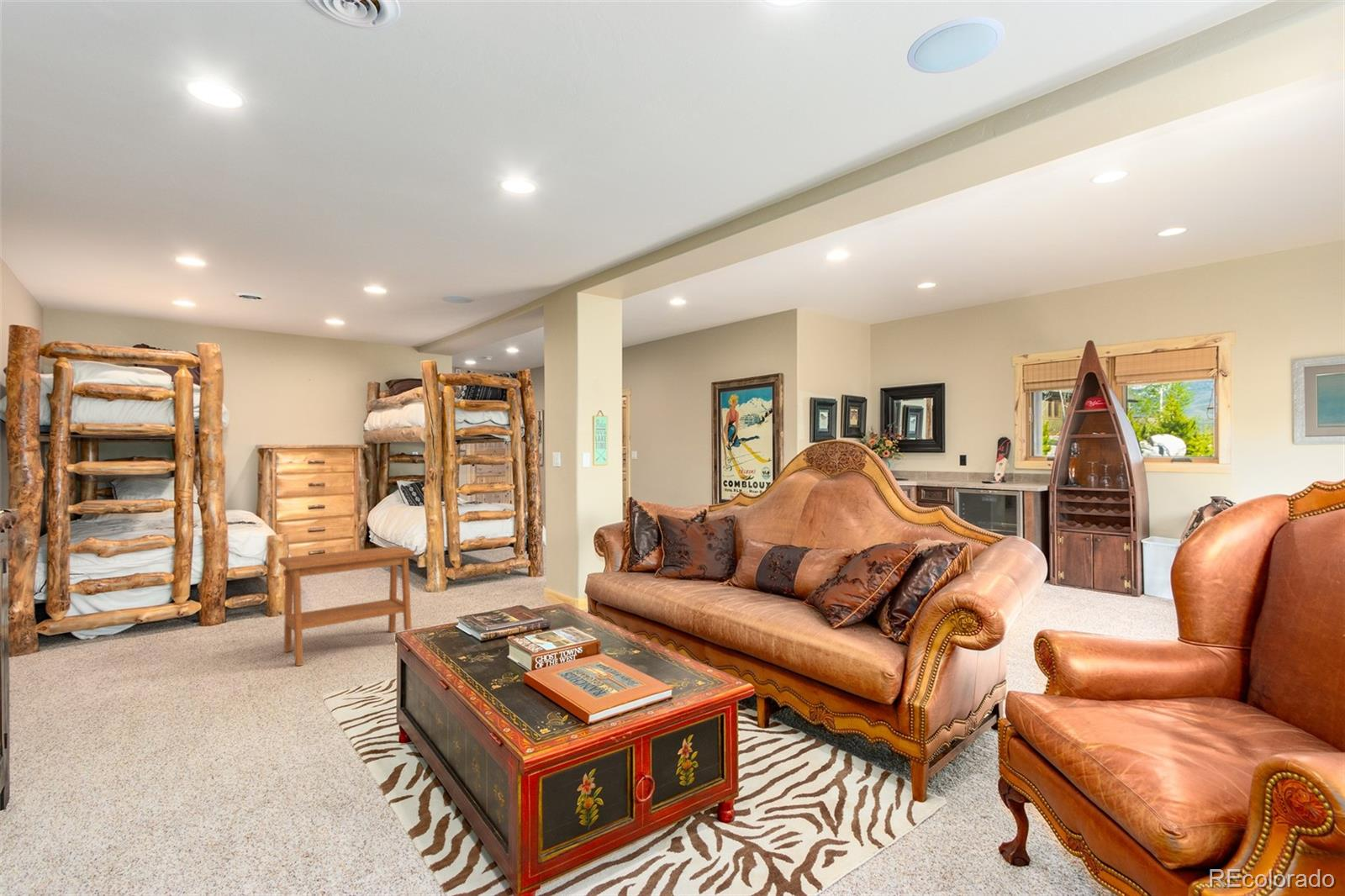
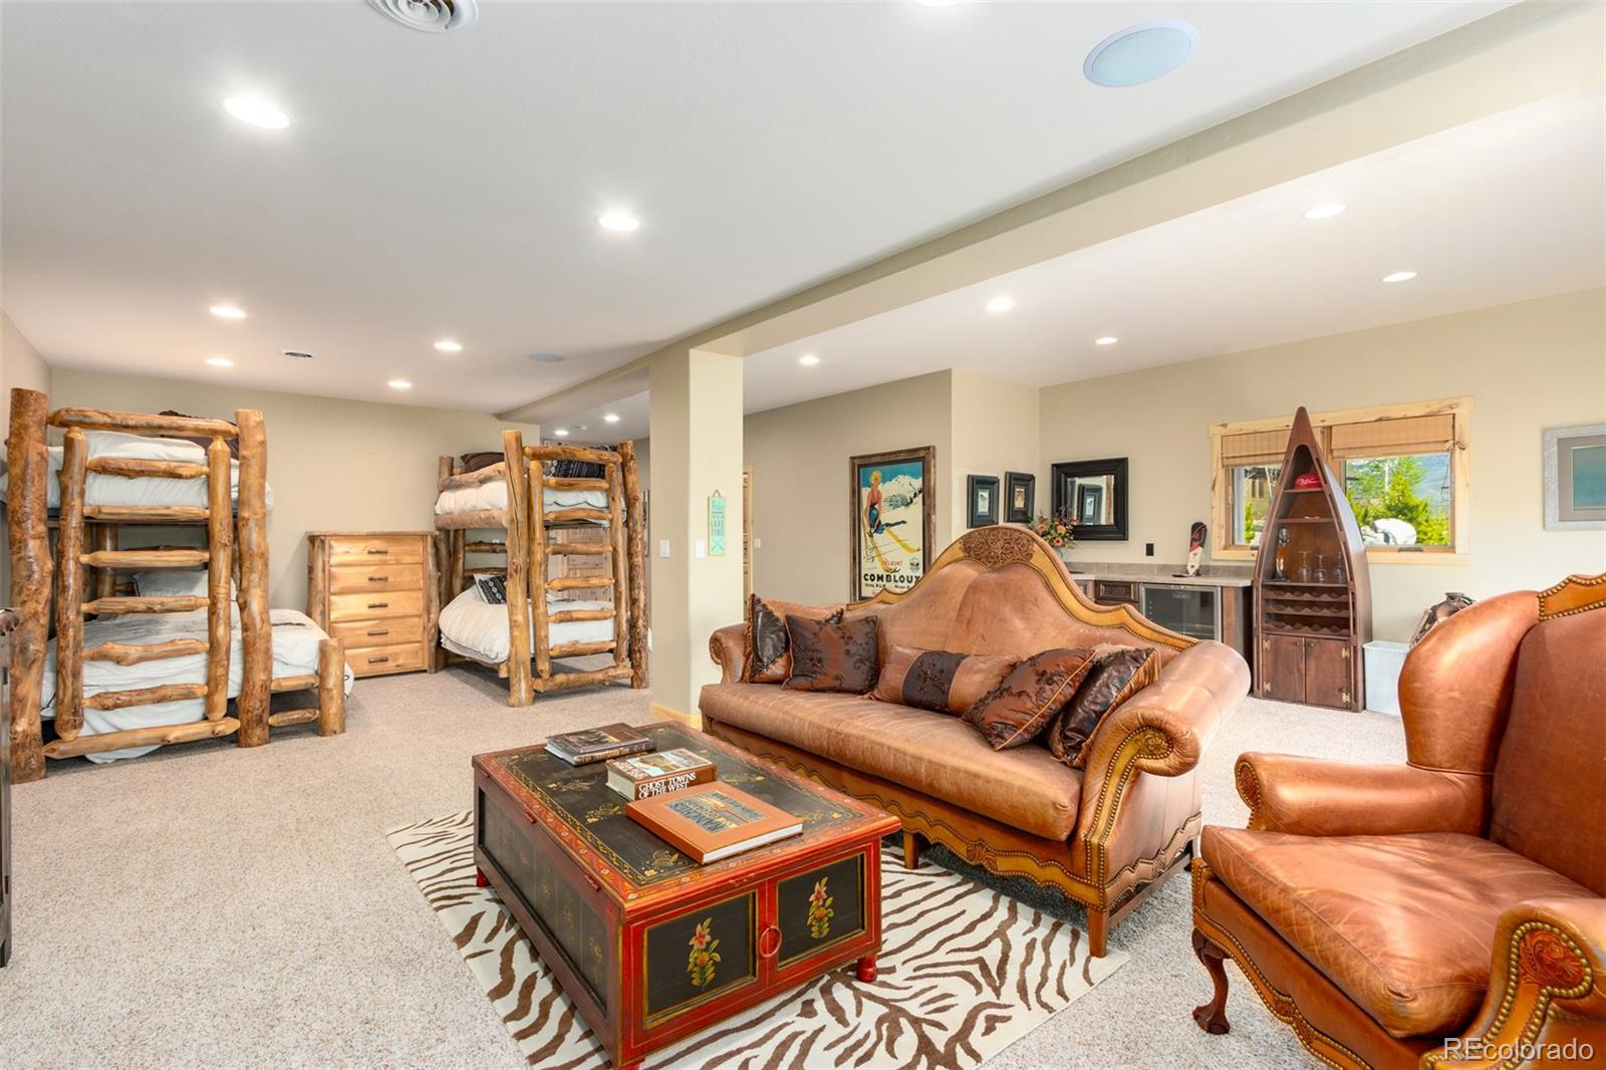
- side table (349, 605)
